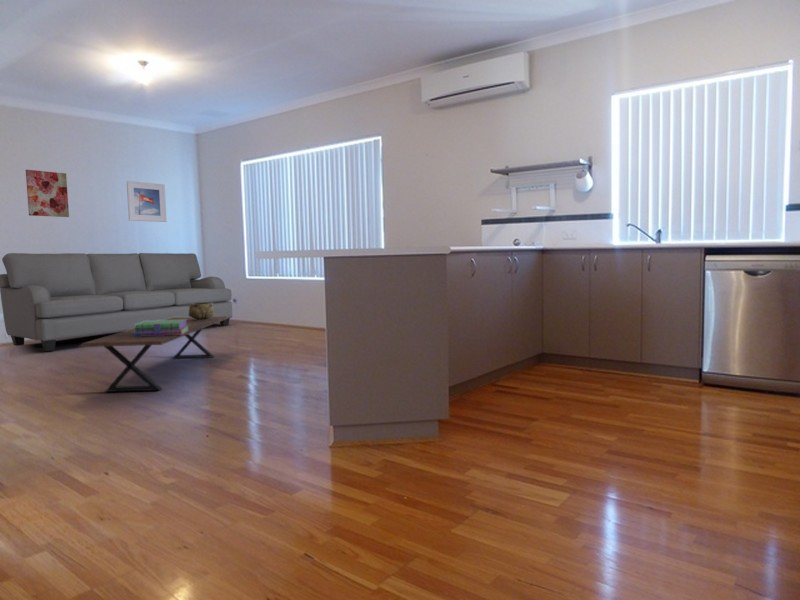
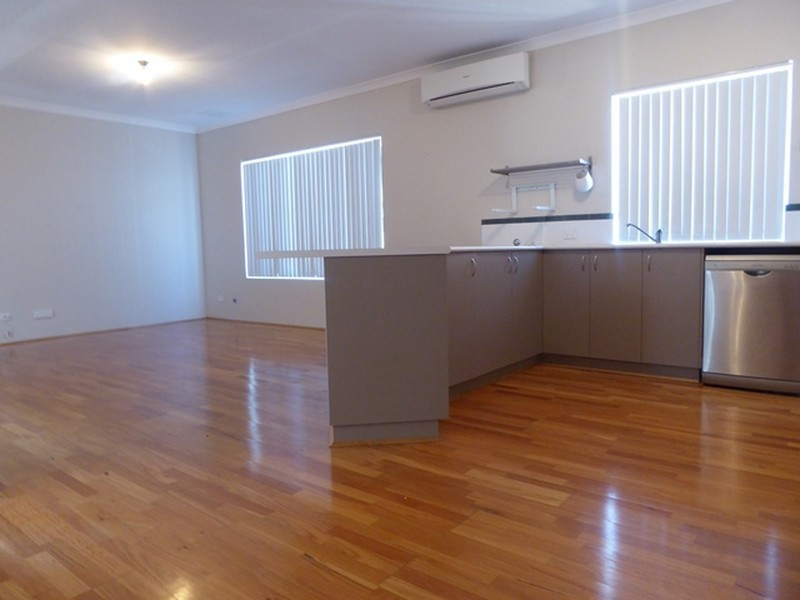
- sofa (127, 293)
- wall art (47, 194)
- stack of books (161, 327)
- decorative bowl (201, 311)
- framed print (147, 202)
- coffee table (164, 343)
